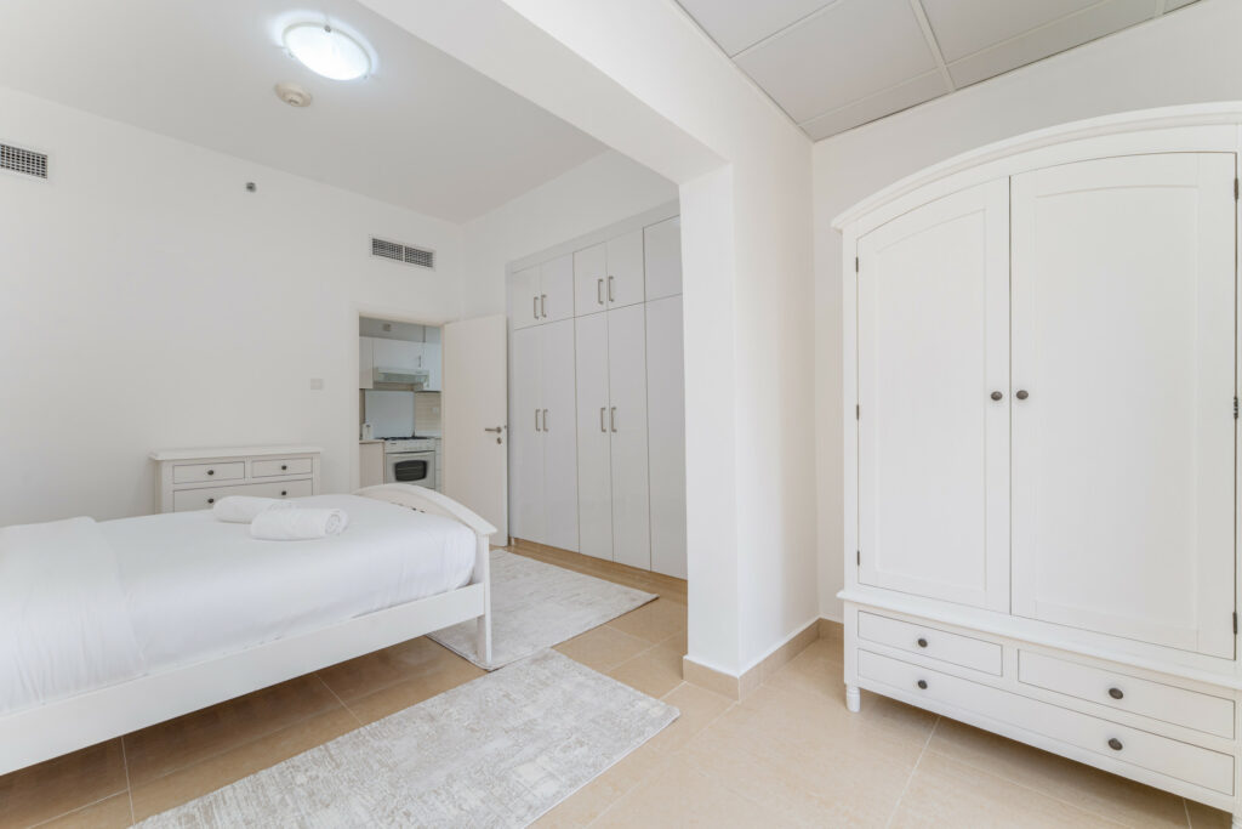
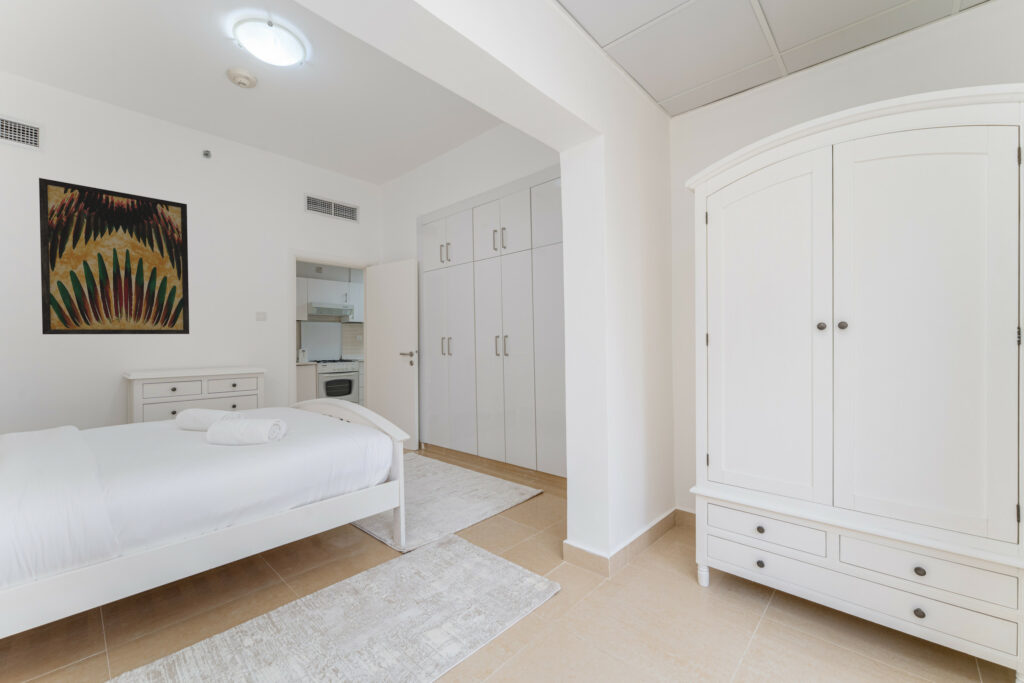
+ wall art (121, 263)
